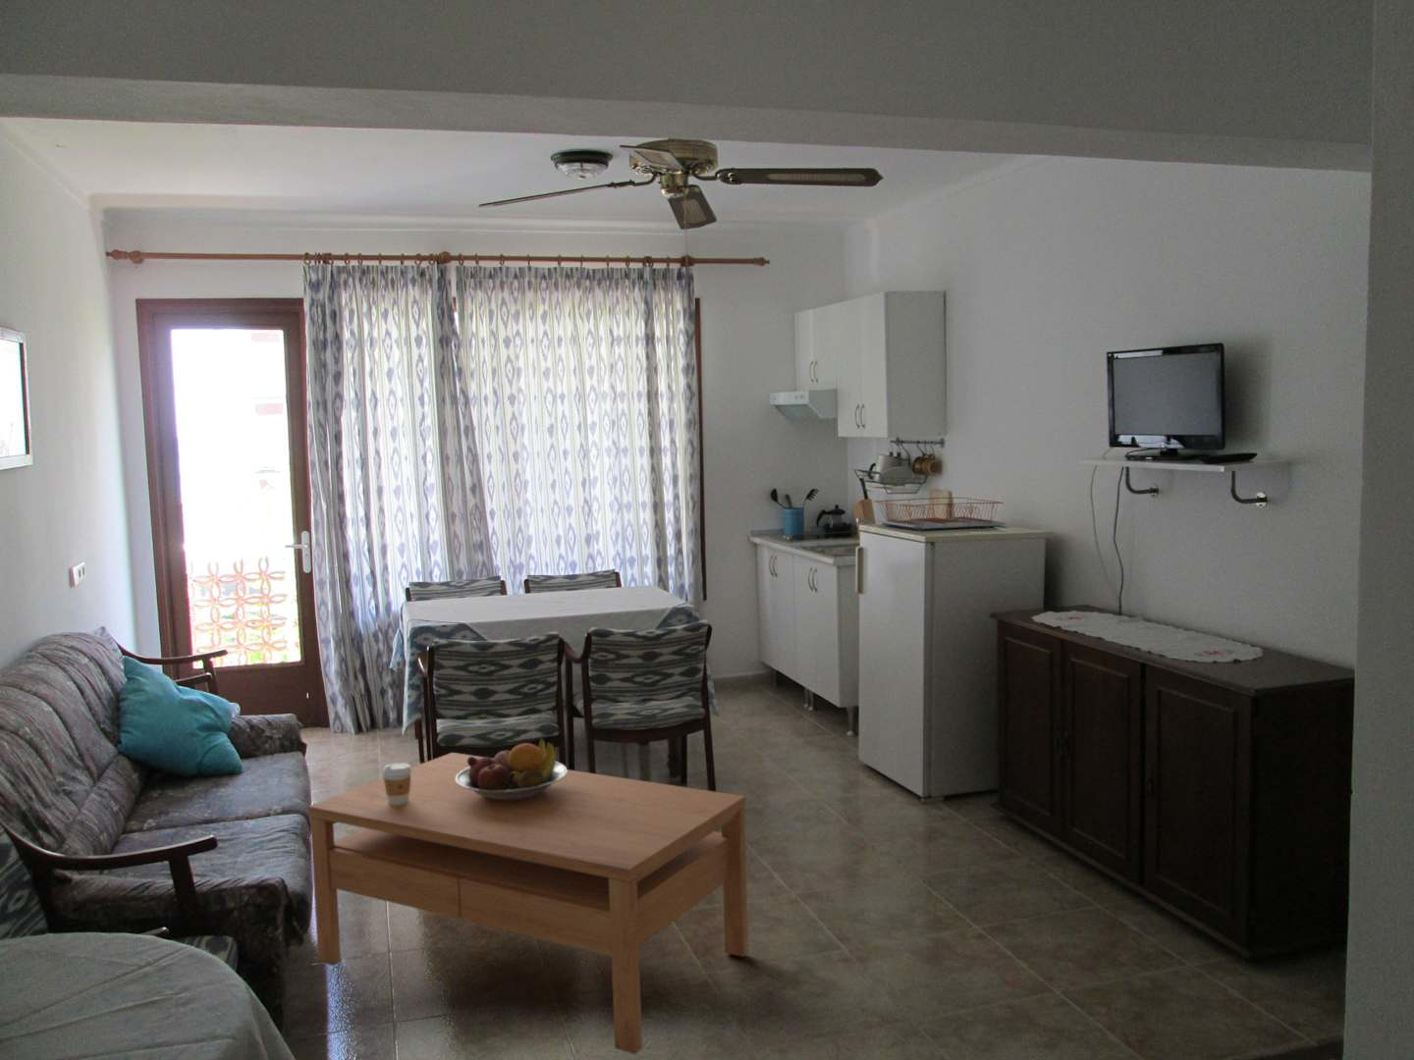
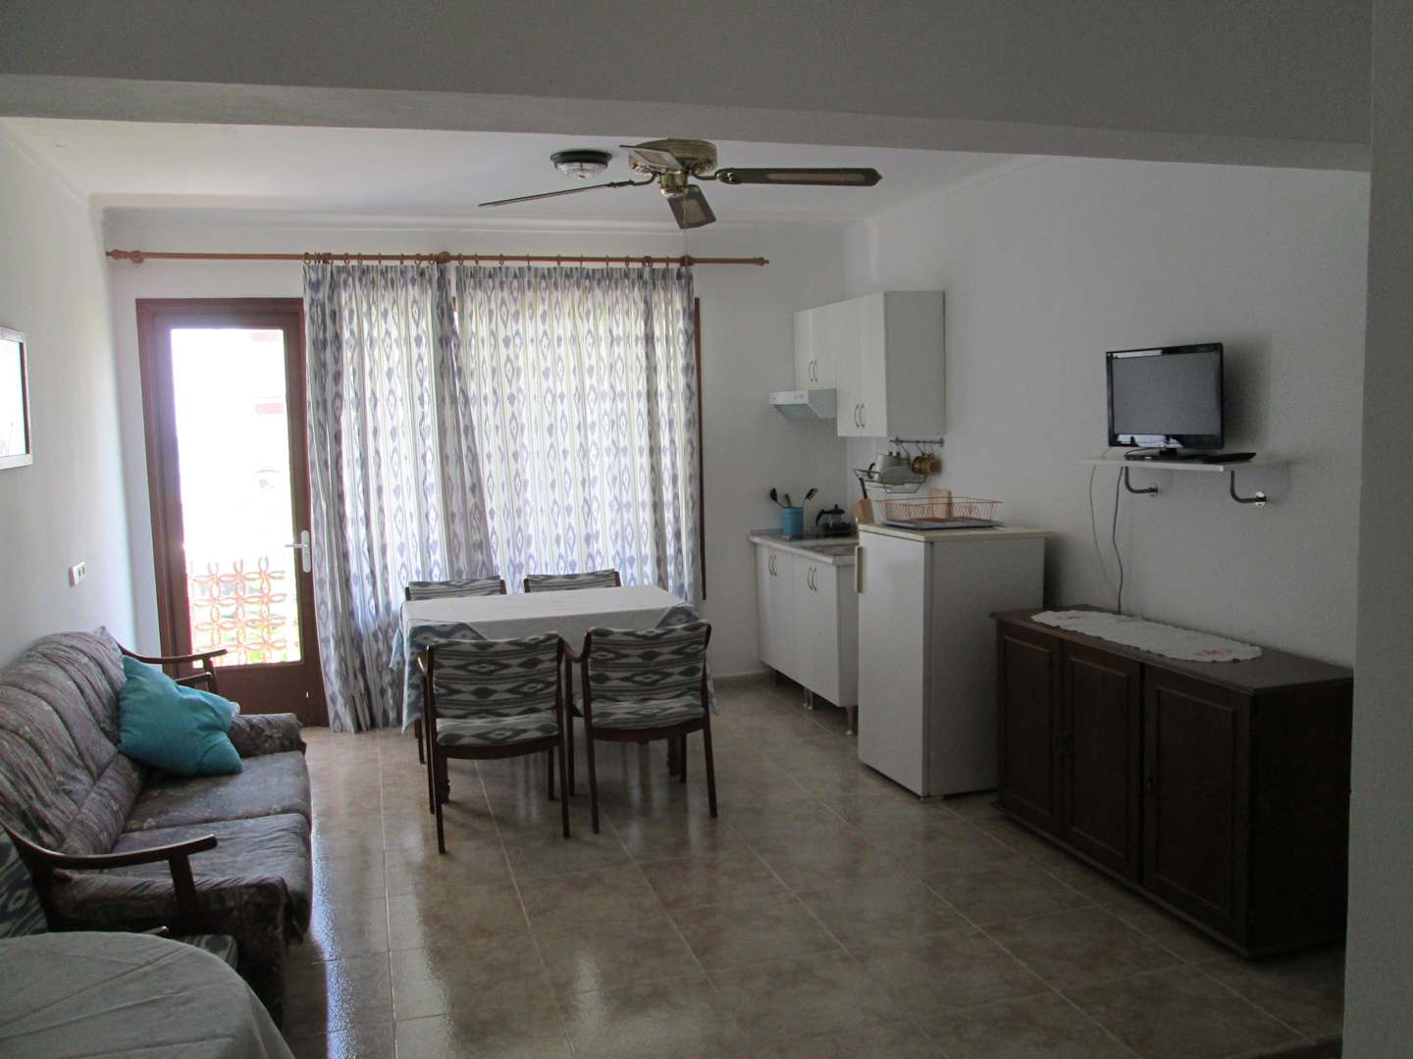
- coffee cup (397, 783)
- coffee table (529, 880)
- fruit bowl (511, 768)
